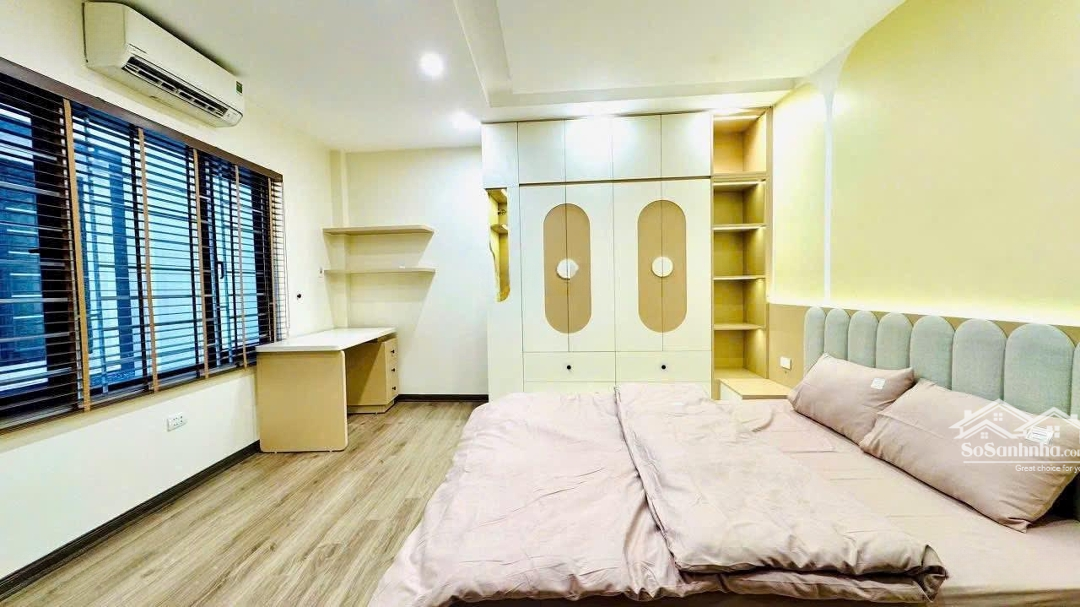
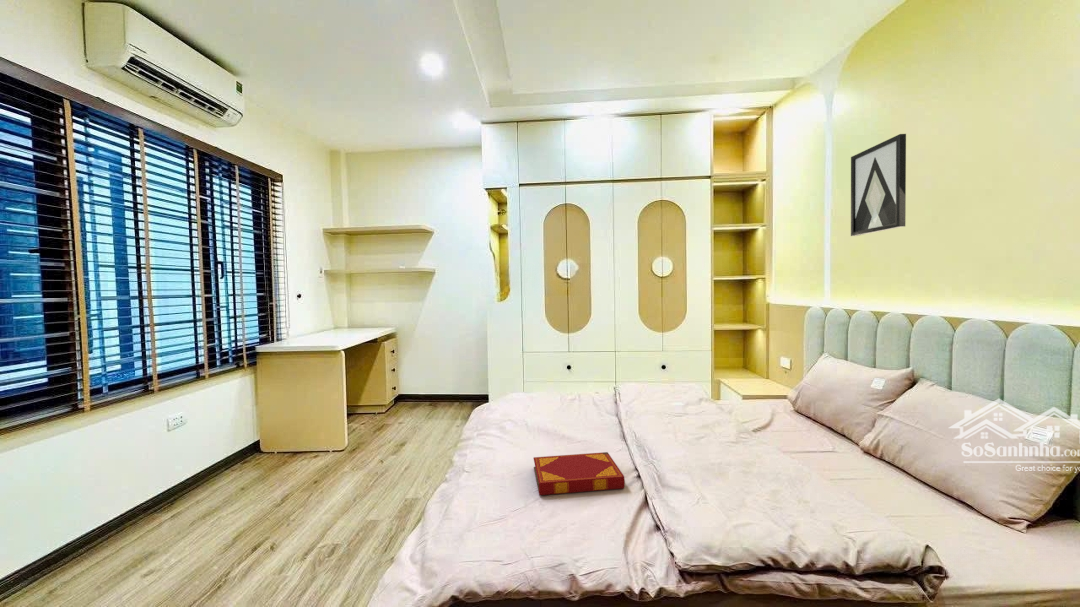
+ hardback book (576, 472)
+ wall art (875, 189)
